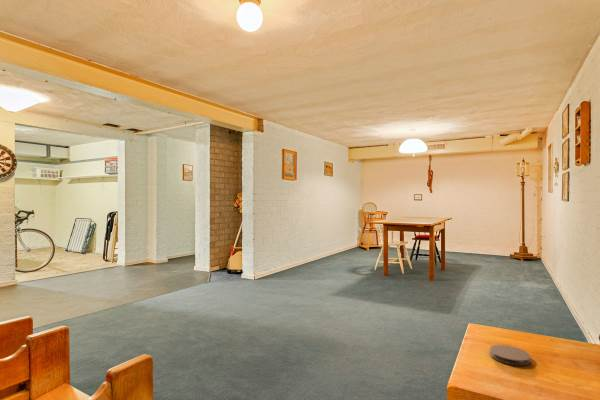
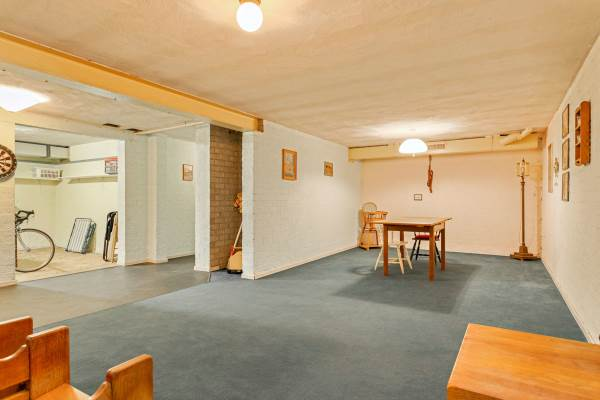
- coaster (509, 354)
